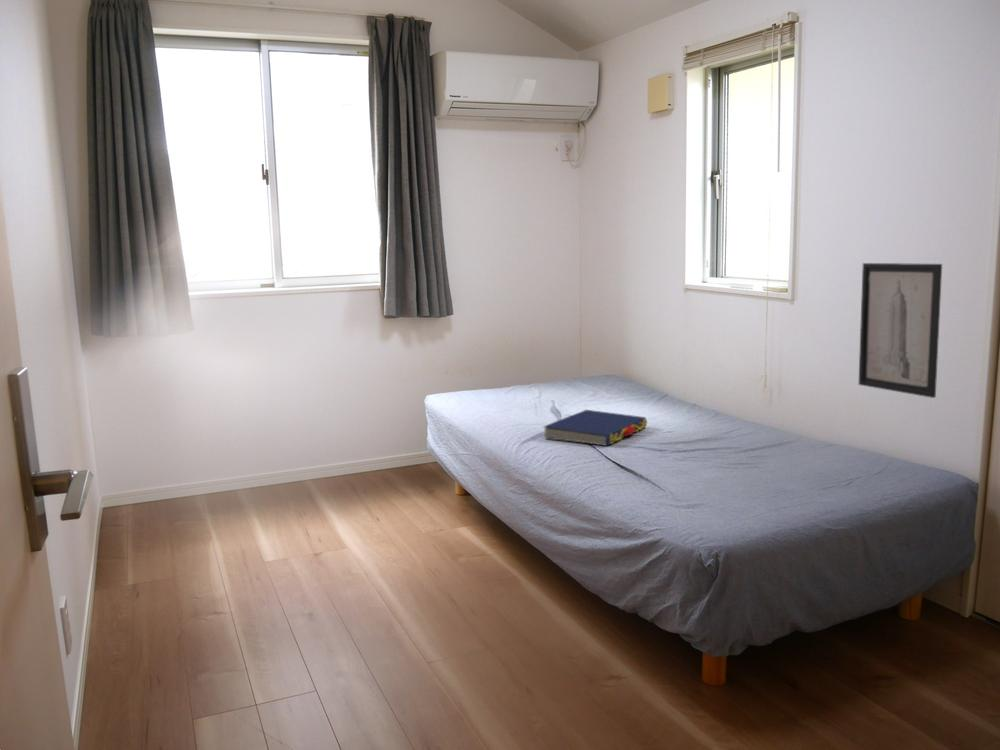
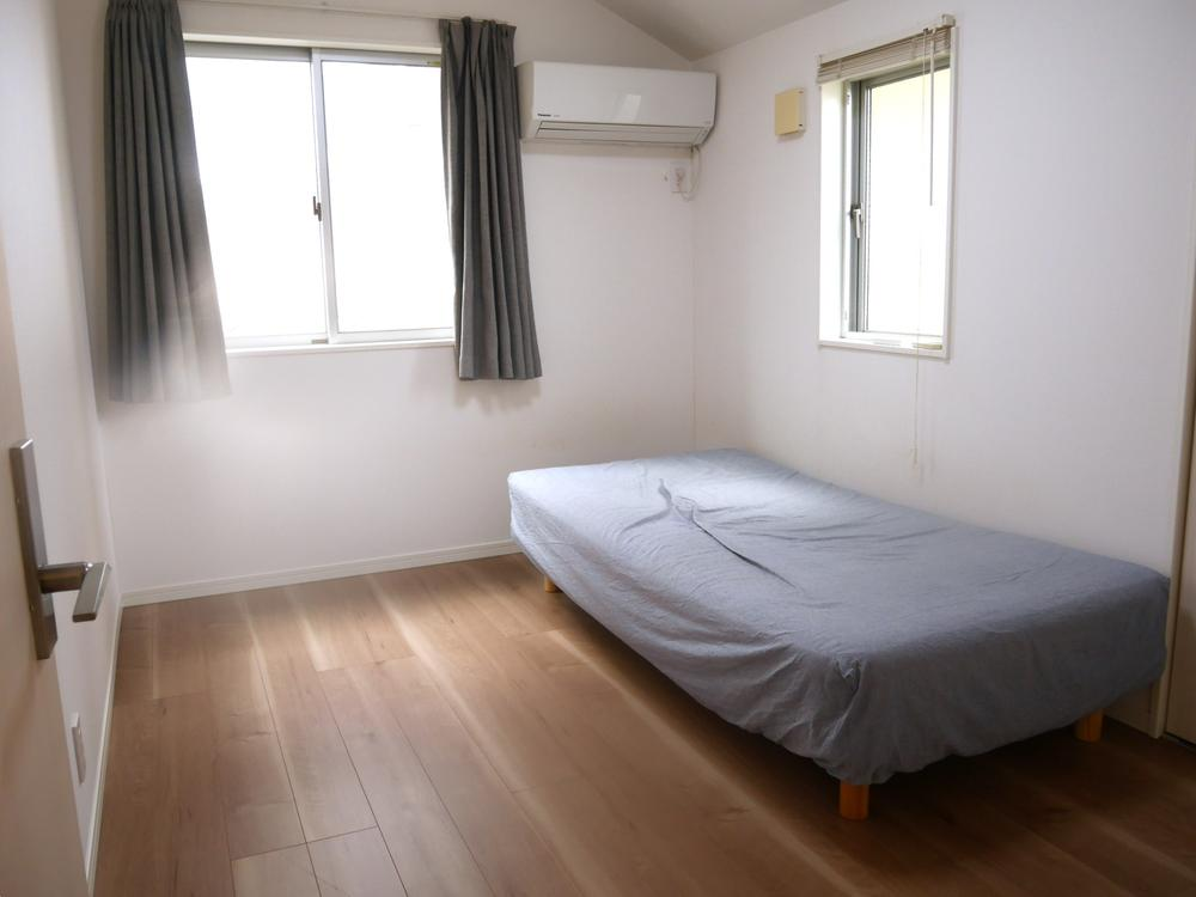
- wall art (897, 327)
- book (598, 426)
